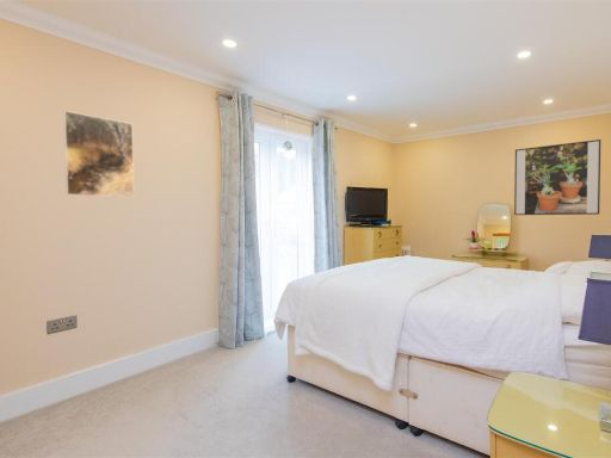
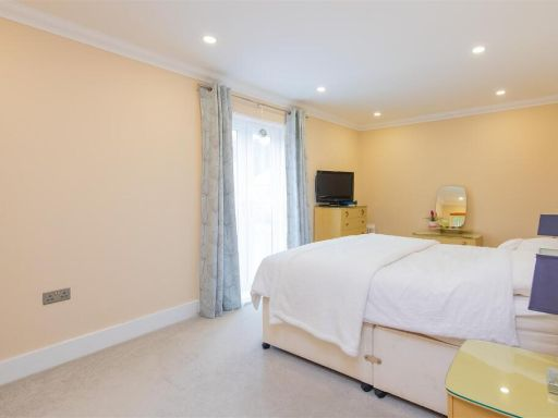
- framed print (100, 156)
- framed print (554, 179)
